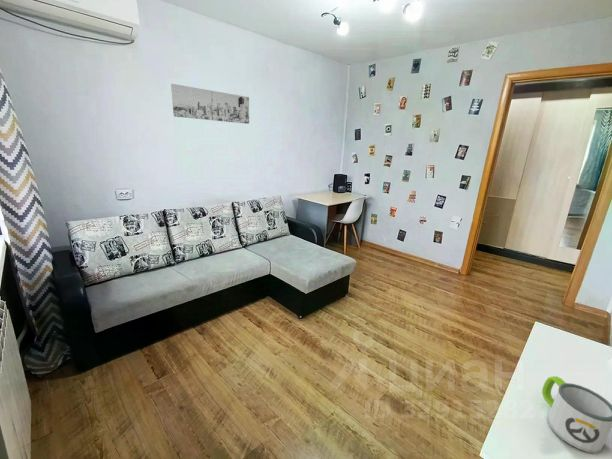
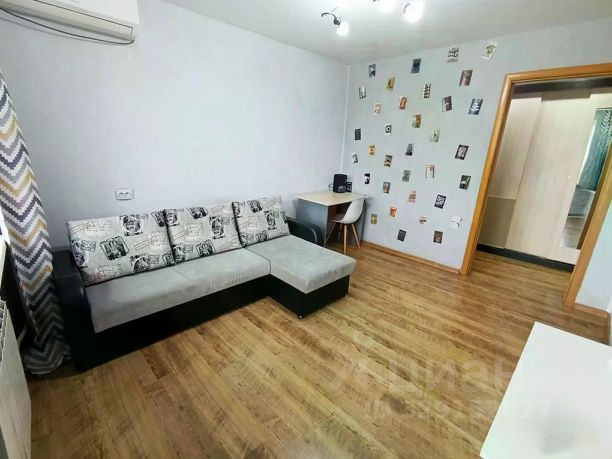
- wall art (214, 106)
- mug (571, 408)
